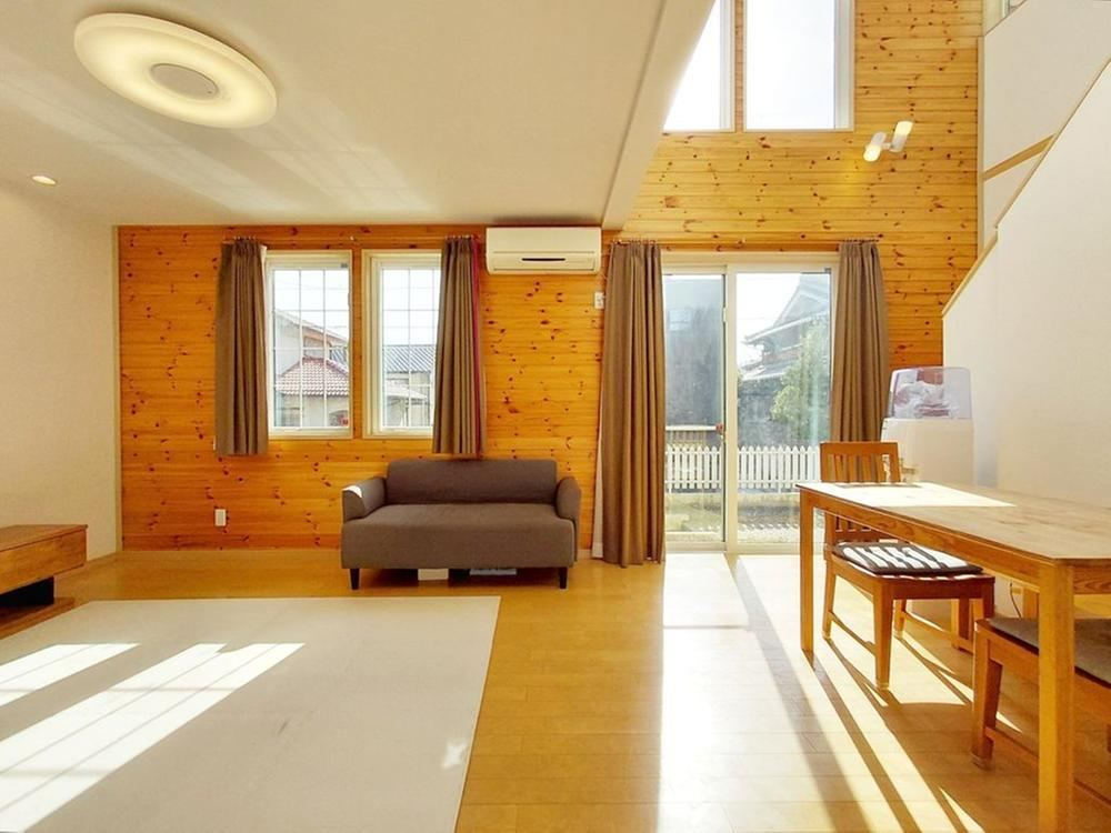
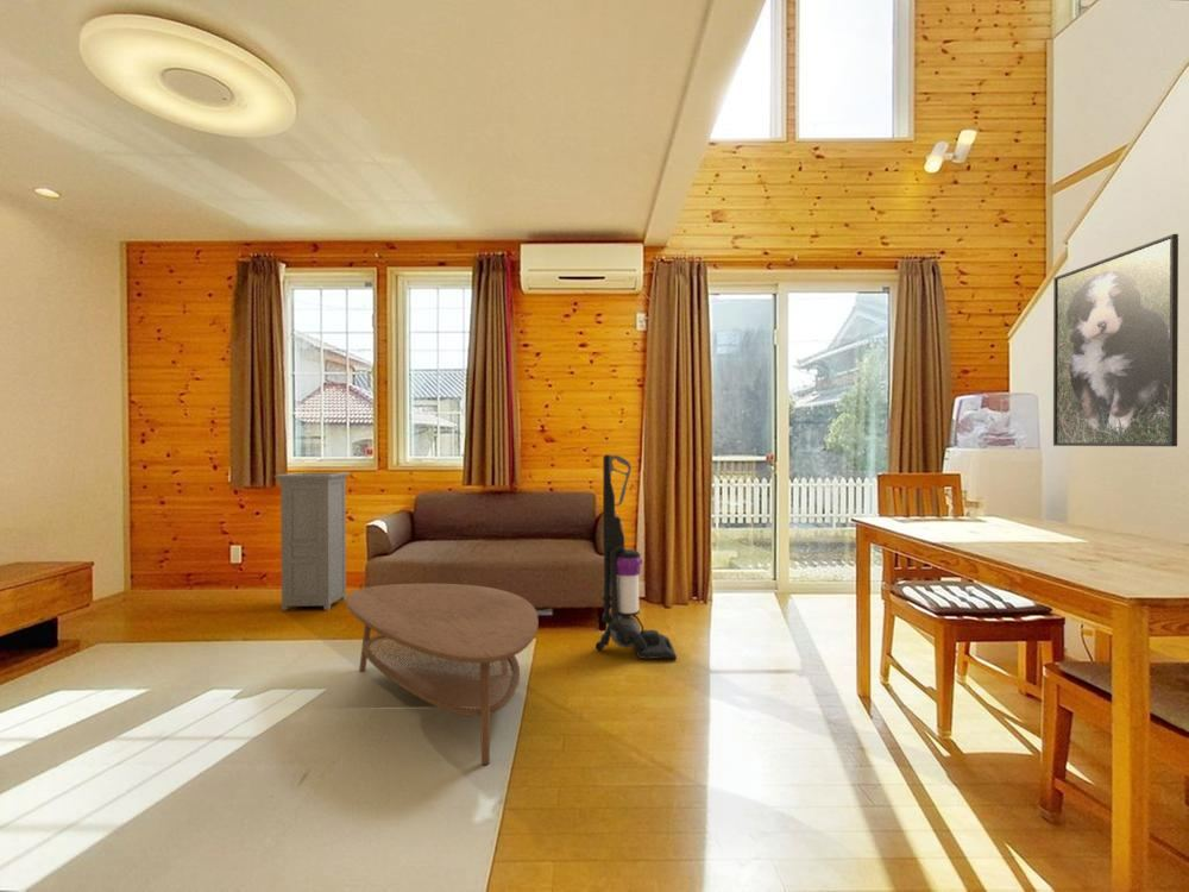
+ vacuum cleaner (634, 552)
+ cabinet (313, 539)
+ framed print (1108, 352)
+ coffee table (449, 651)
